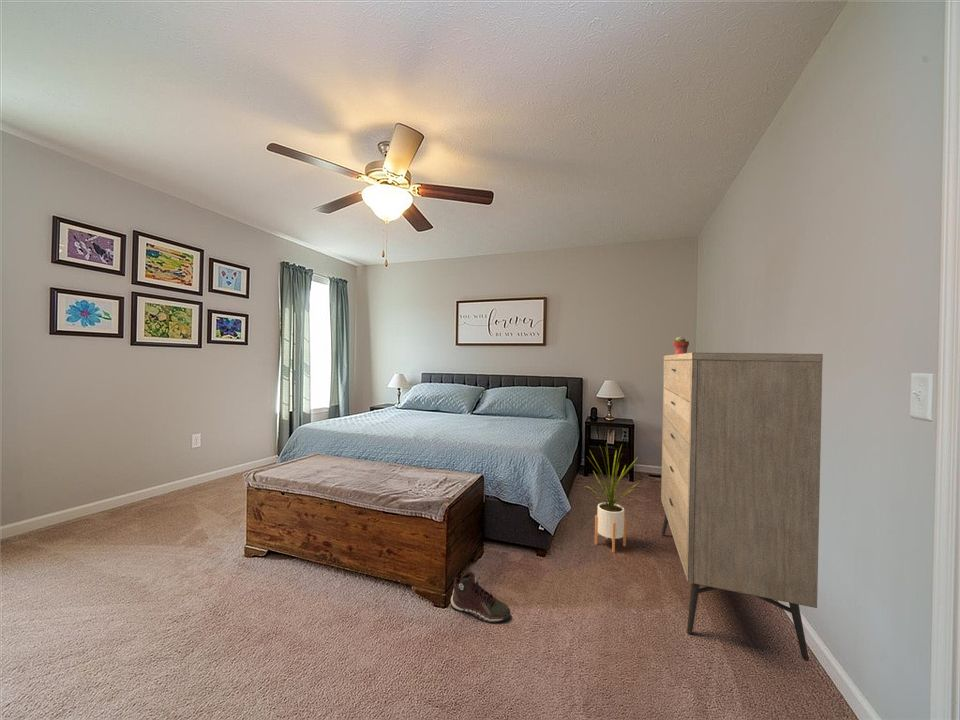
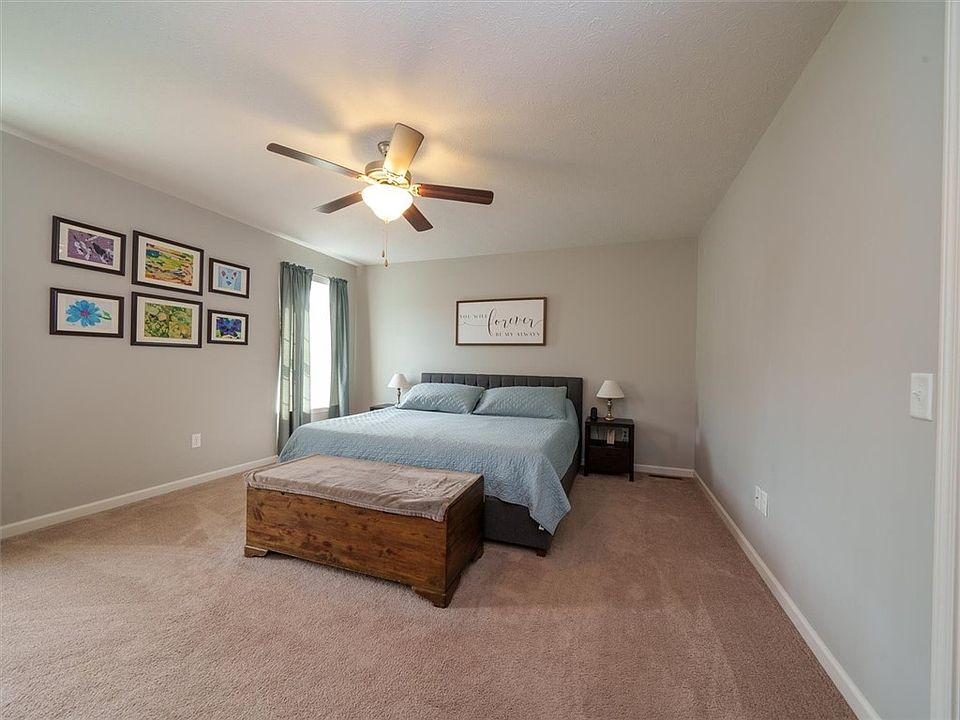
- dresser (718, 468)
- potted succulent (680, 345)
- house plant (610, 495)
- sneaker (479, 593)
